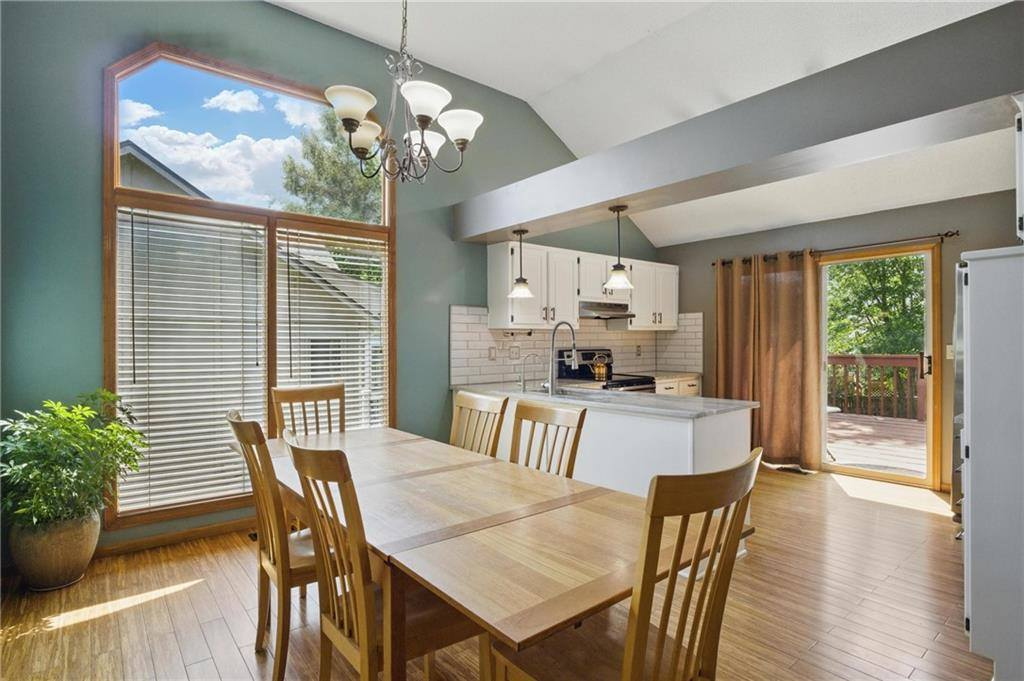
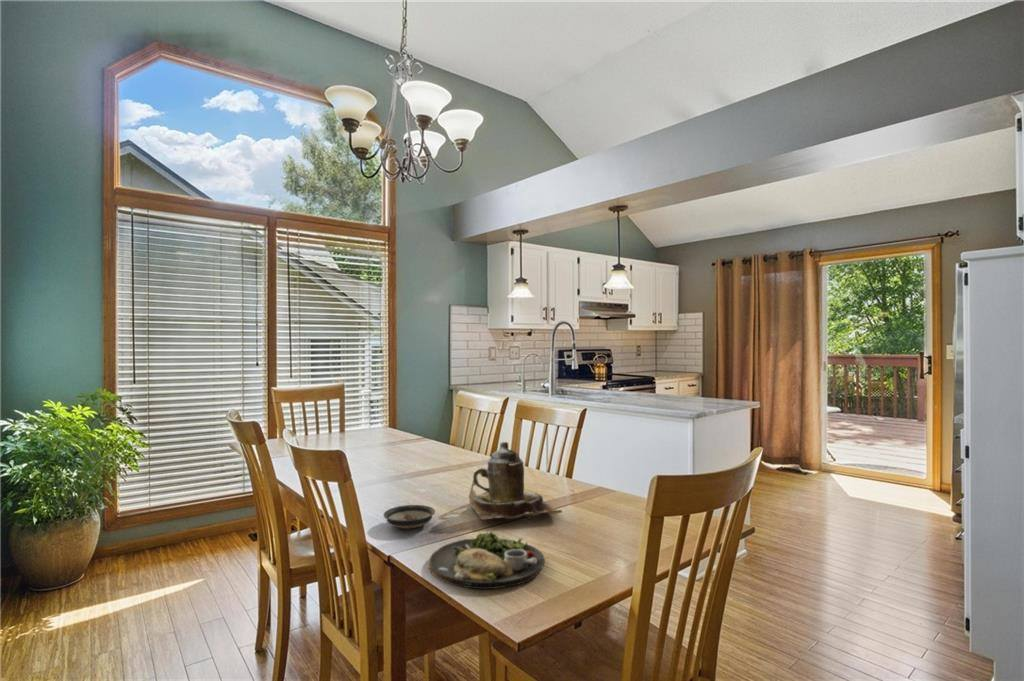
+ saucer (409, 518)
+ dinner plate (487, 551)
+ teapot (512, 477)
